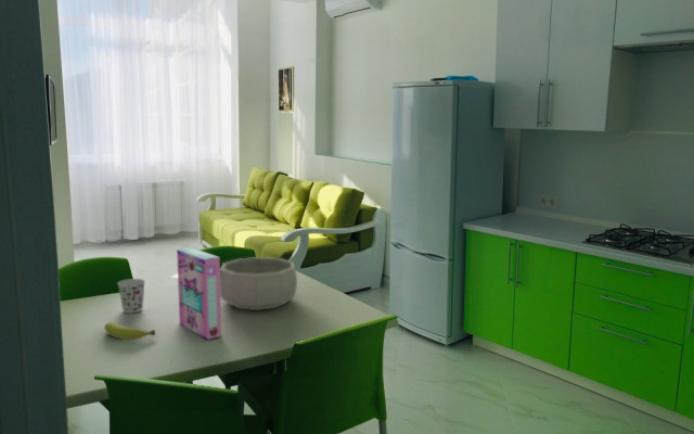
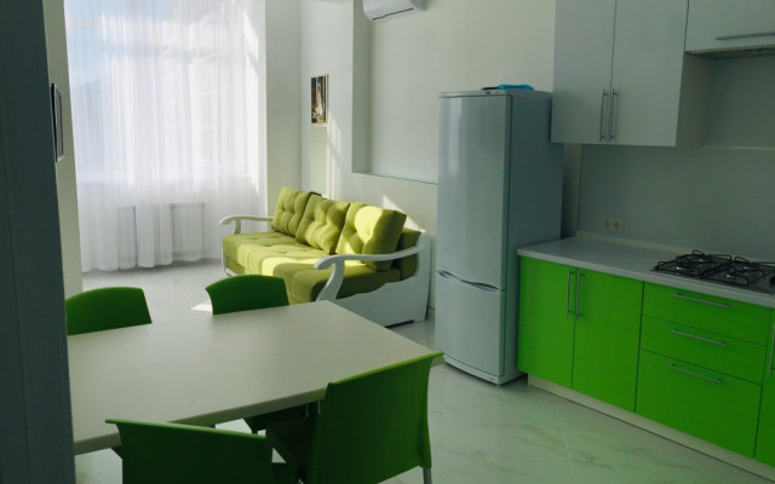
- cereal box (198, 291)
- cup (131, 295)
- fruit (127, 329)
- decorative bowl (258, 283)
